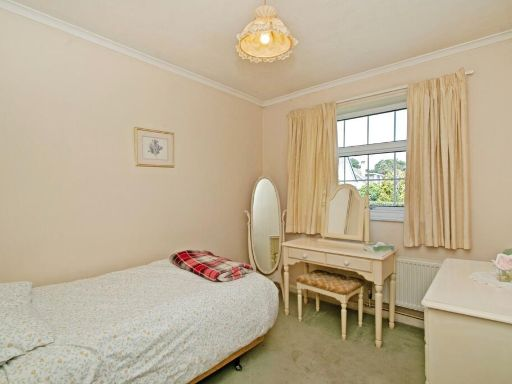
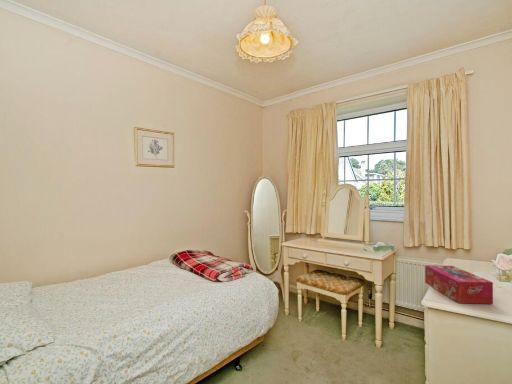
+ tissue box (455, 282)
